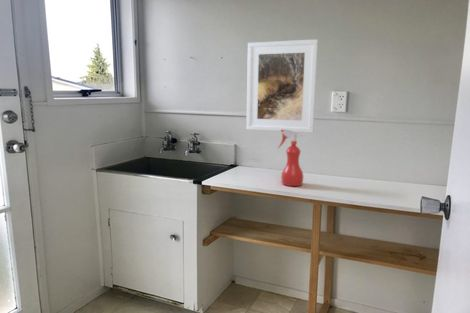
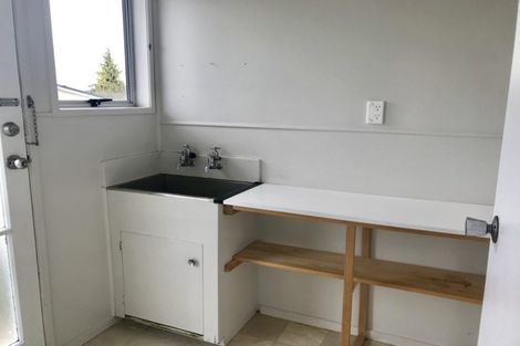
- spray bottle (290, 157)
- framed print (280, 87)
